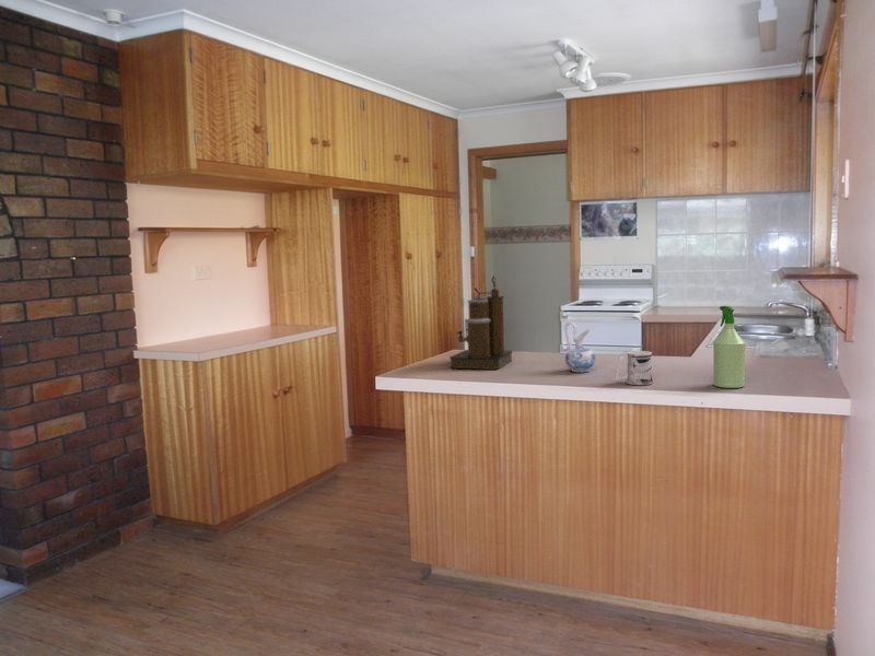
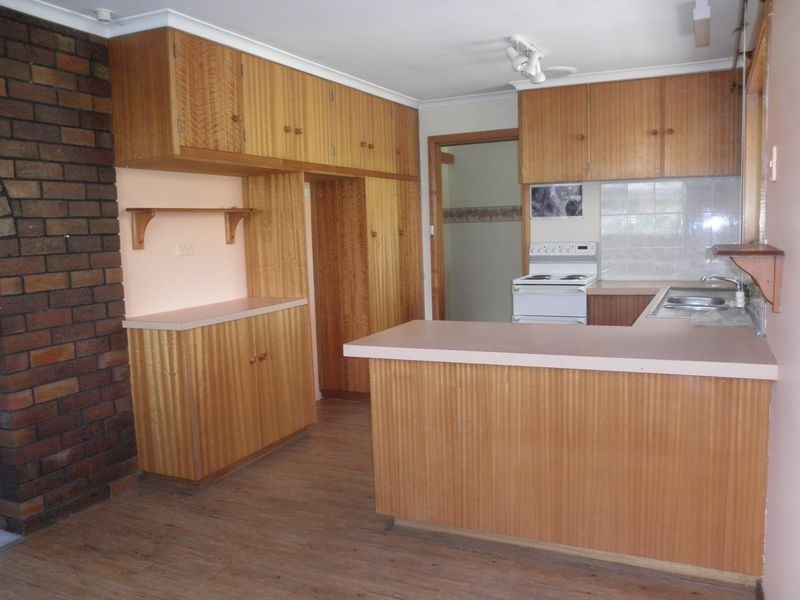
- coffee maker (480, 320)
- spray bottle (728, 345)
- mug (633, 367)
- ceramic pitcher (580, 345)
